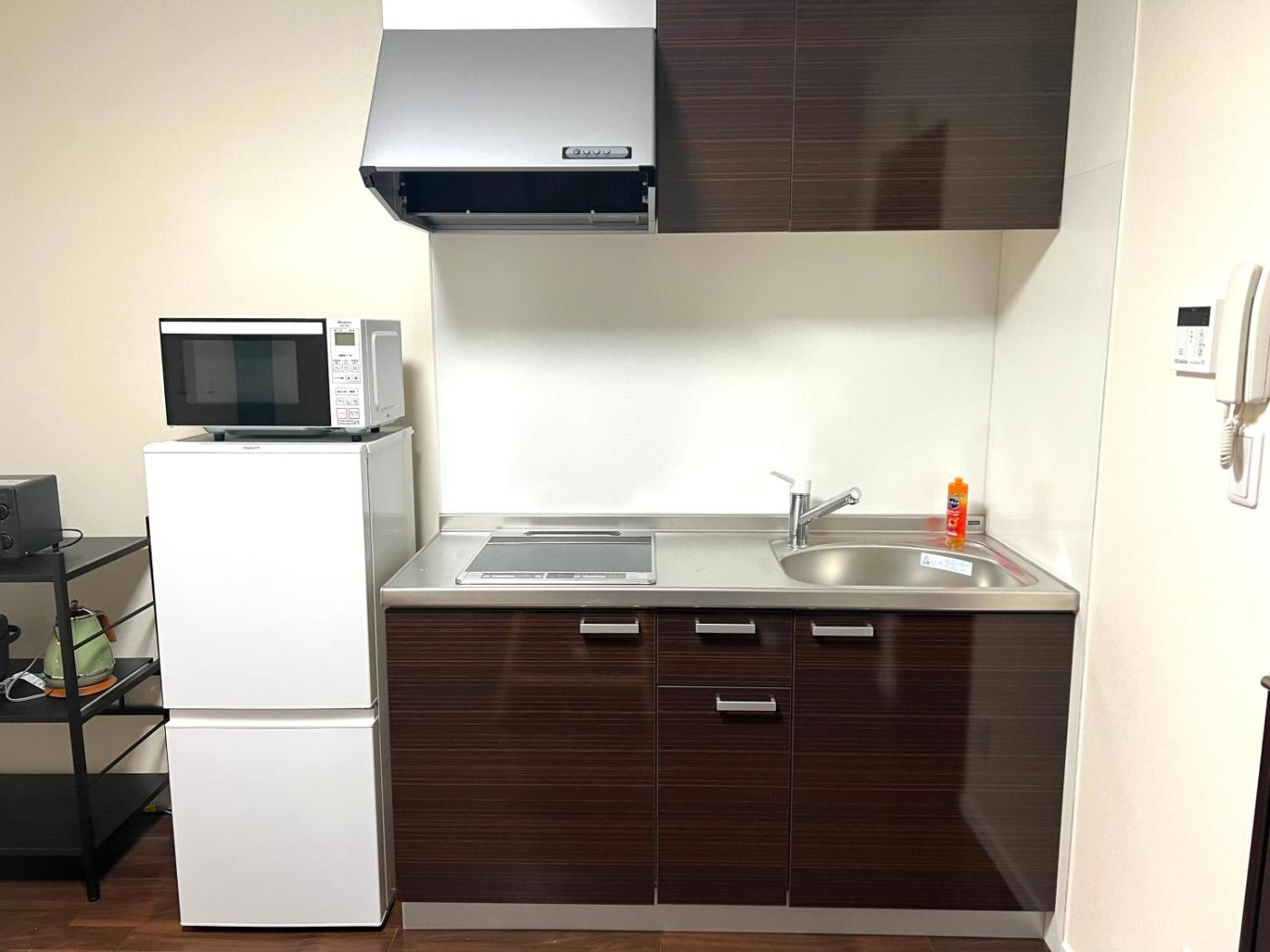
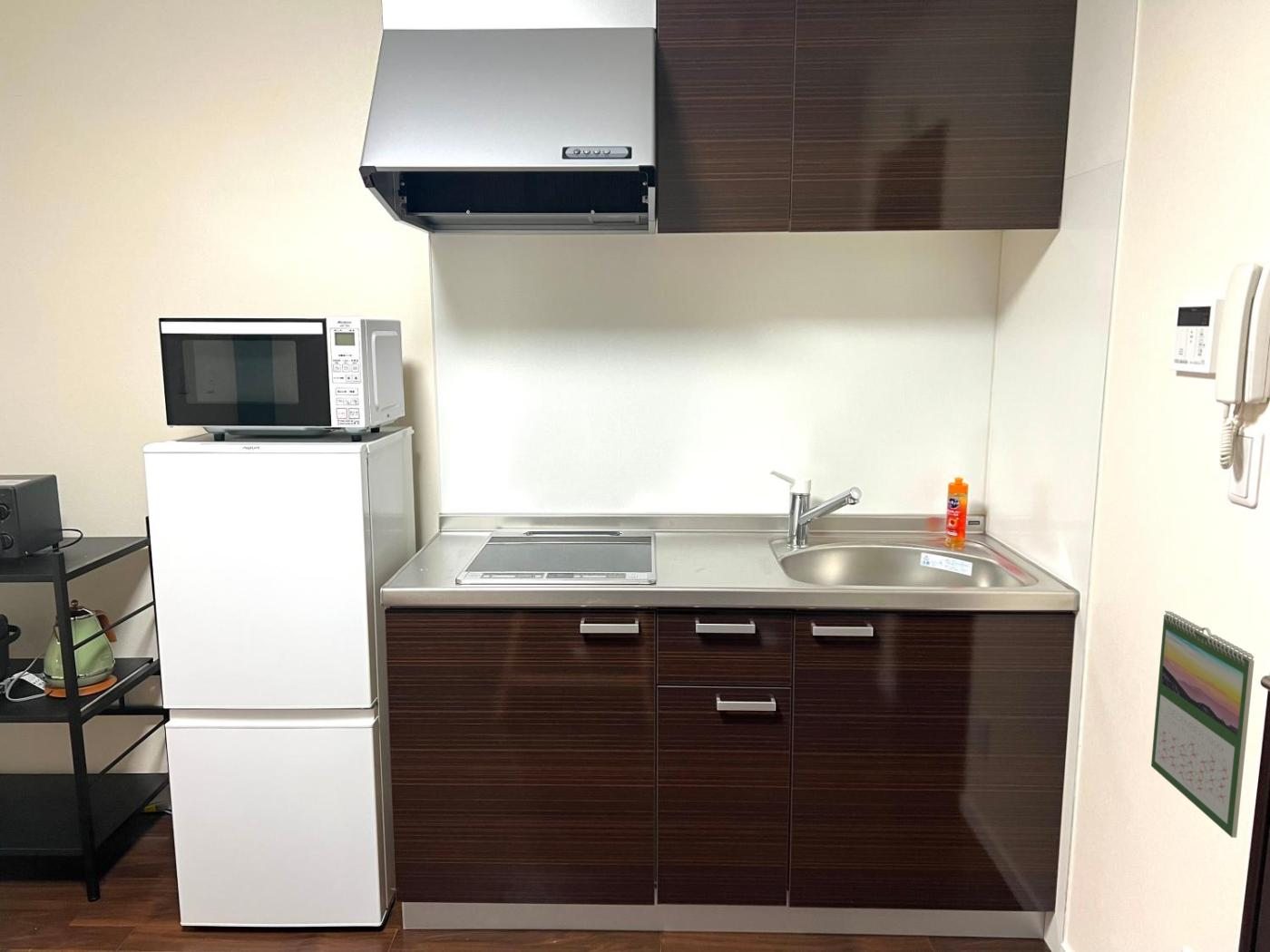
+ calendar (1197, 714)
